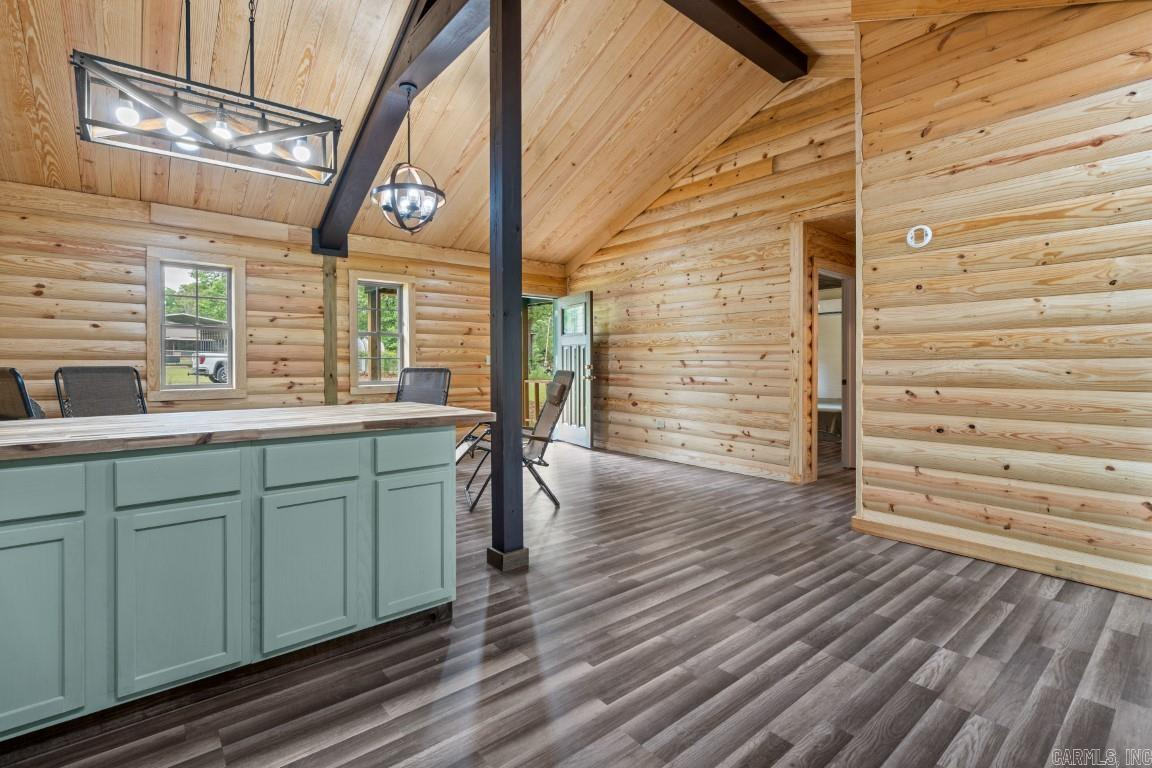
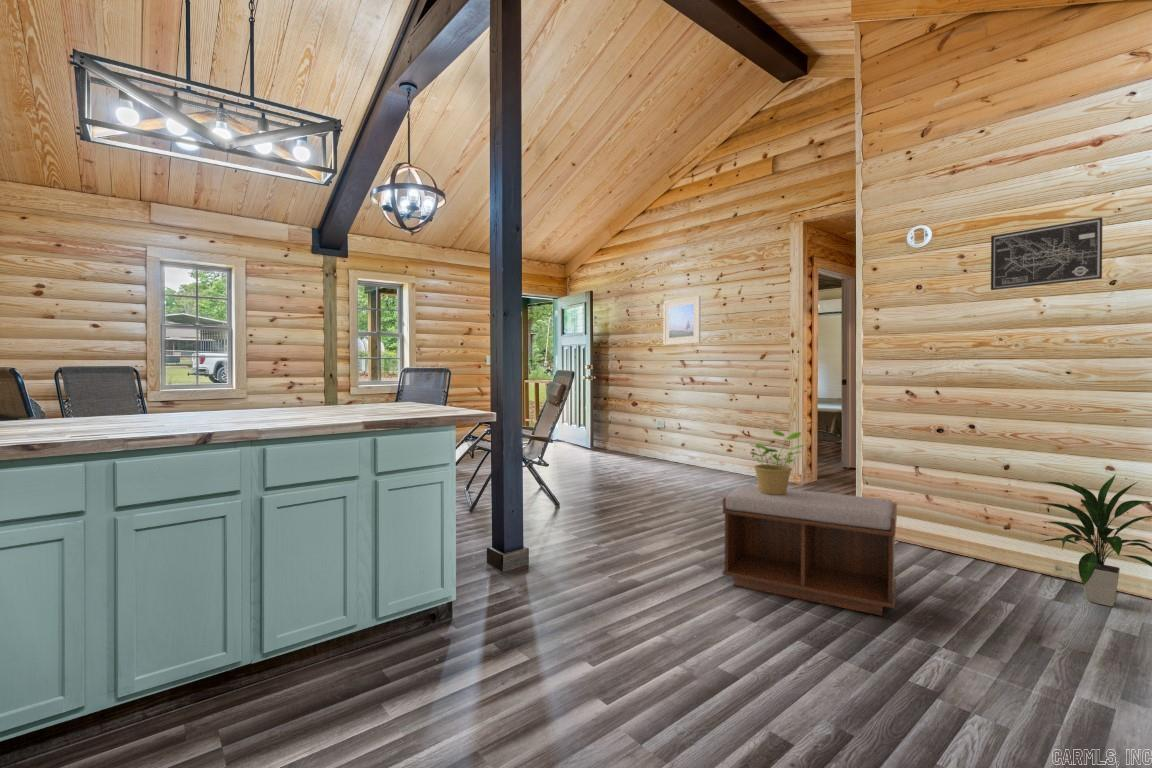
+ indoor plant (1097, 537)
+ wall art (1043, 256)
+ bench (807, 542)
+ potted plant (776, 462)
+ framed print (681, 321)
